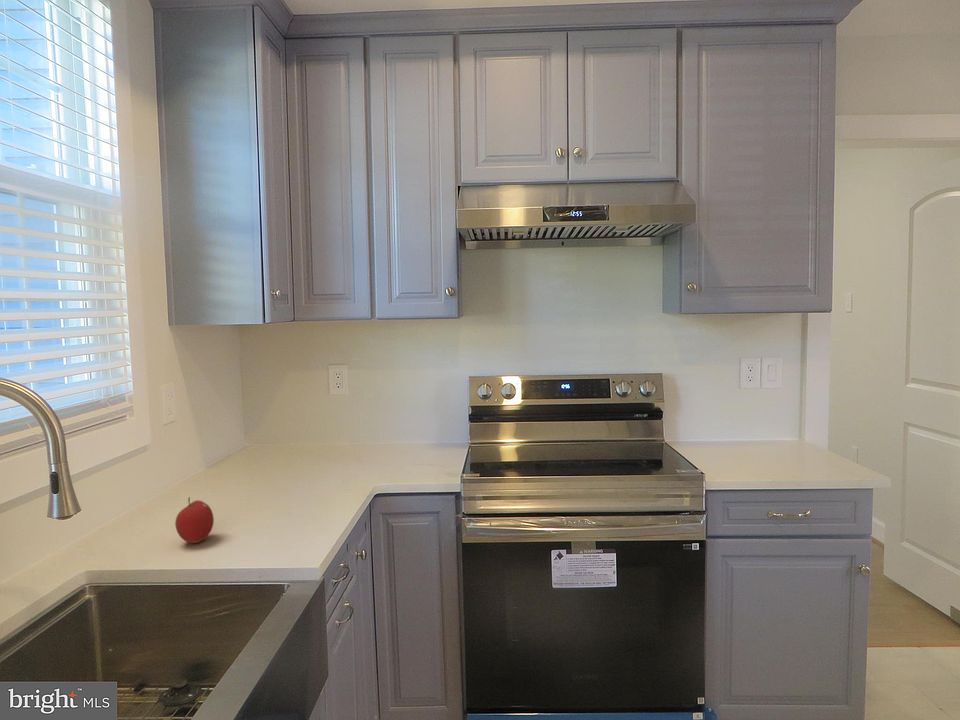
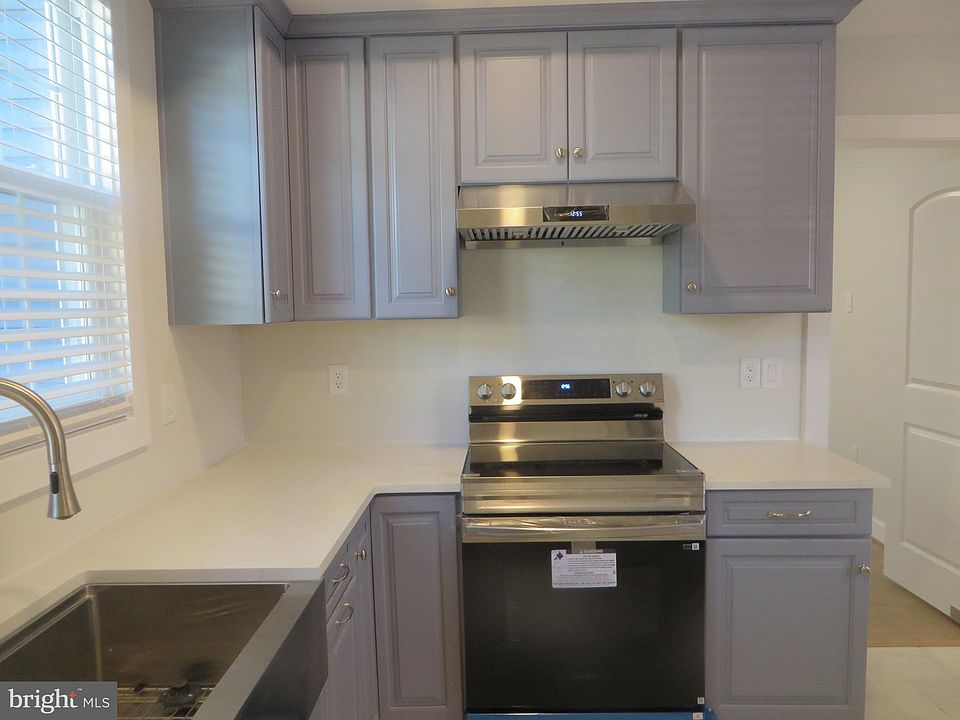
- fruit (194, 519)
